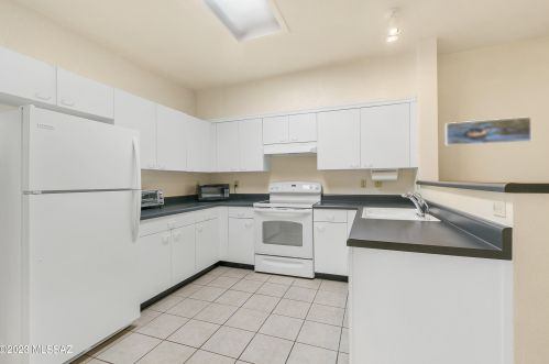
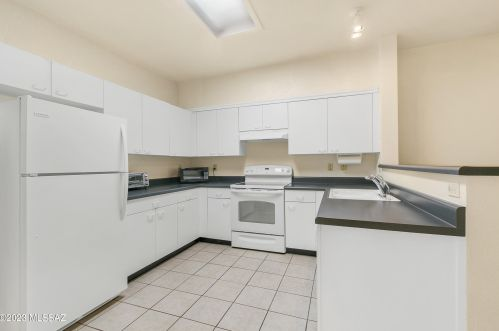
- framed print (485, 132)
